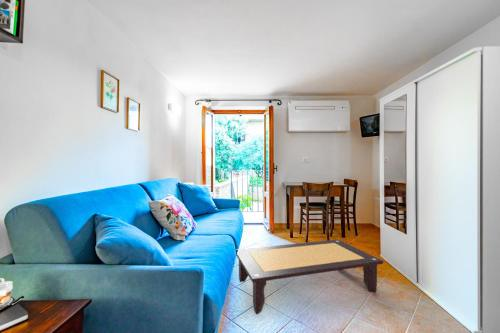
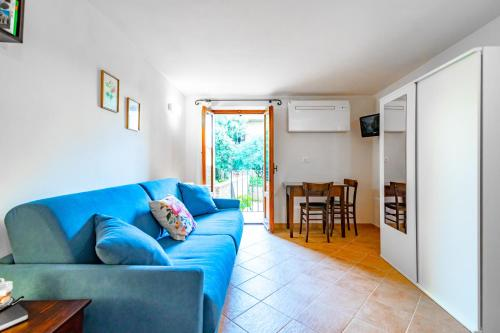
- coffee table (304, 270)
